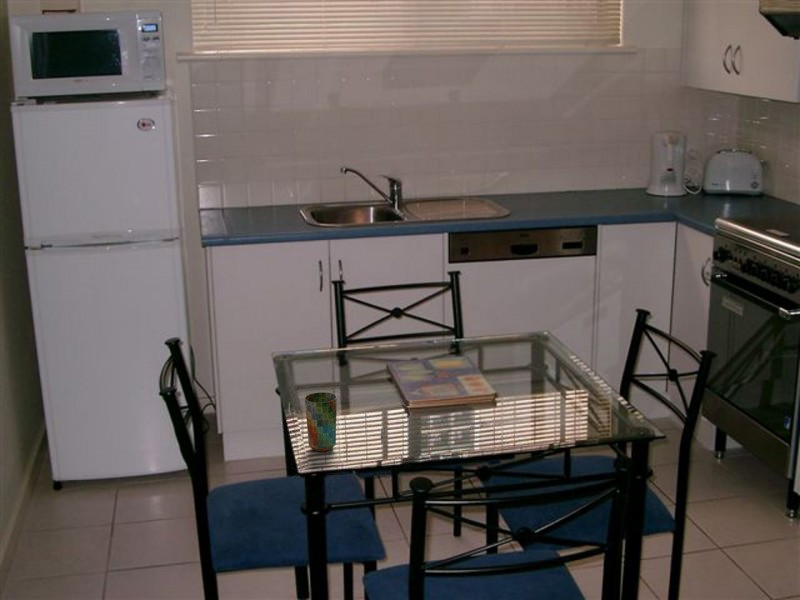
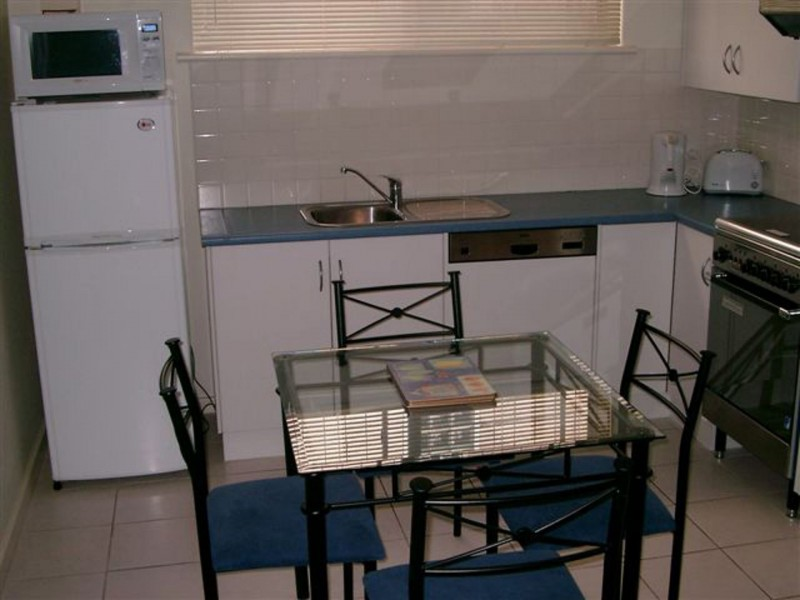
- cup (321, 422)
